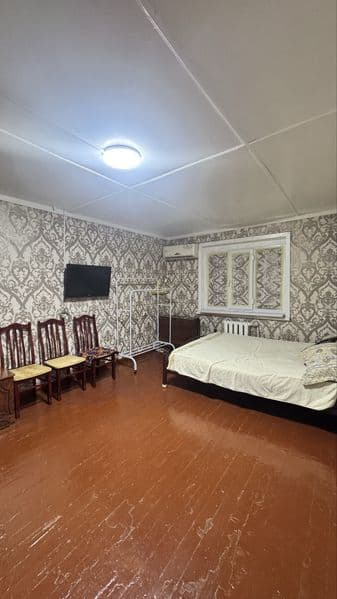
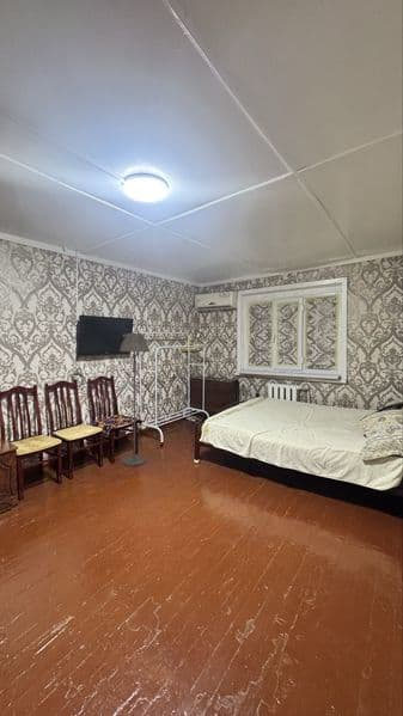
+ floor lamp (134, 397)
